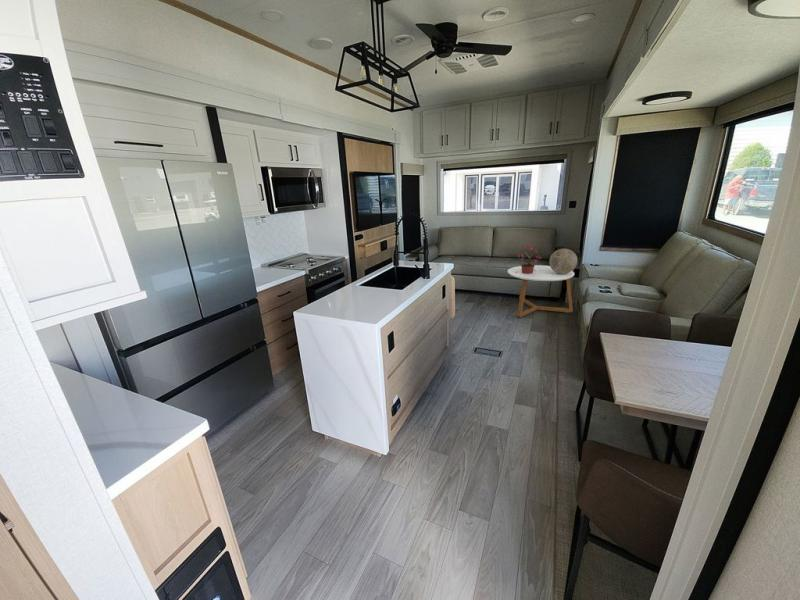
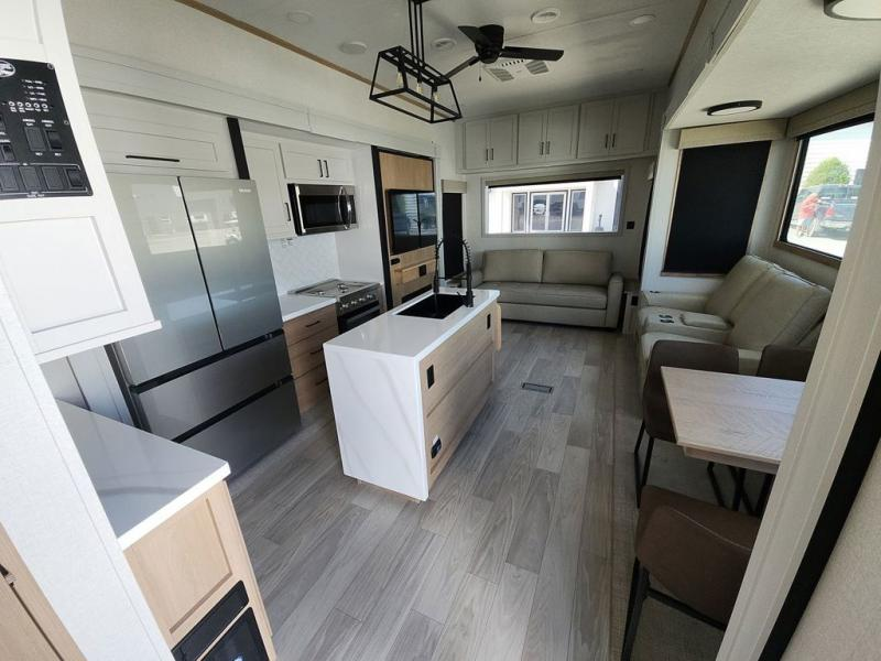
- decorative sphere (563, 261)
- potted plant (529, 258)
- coffee table (539, 280)
